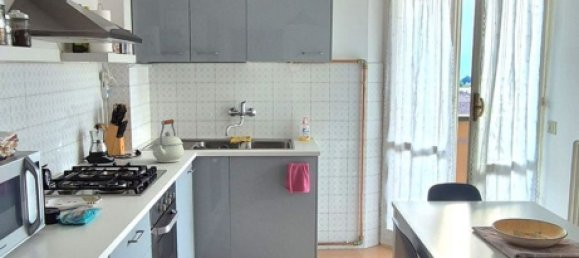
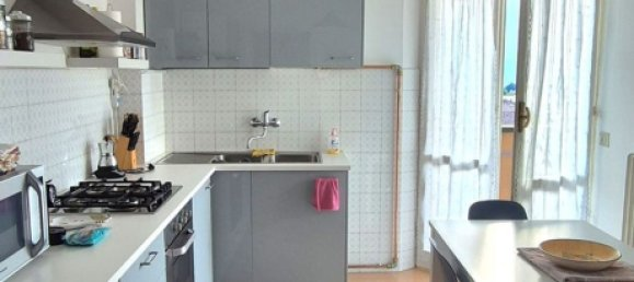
- kettle (167, 140)
